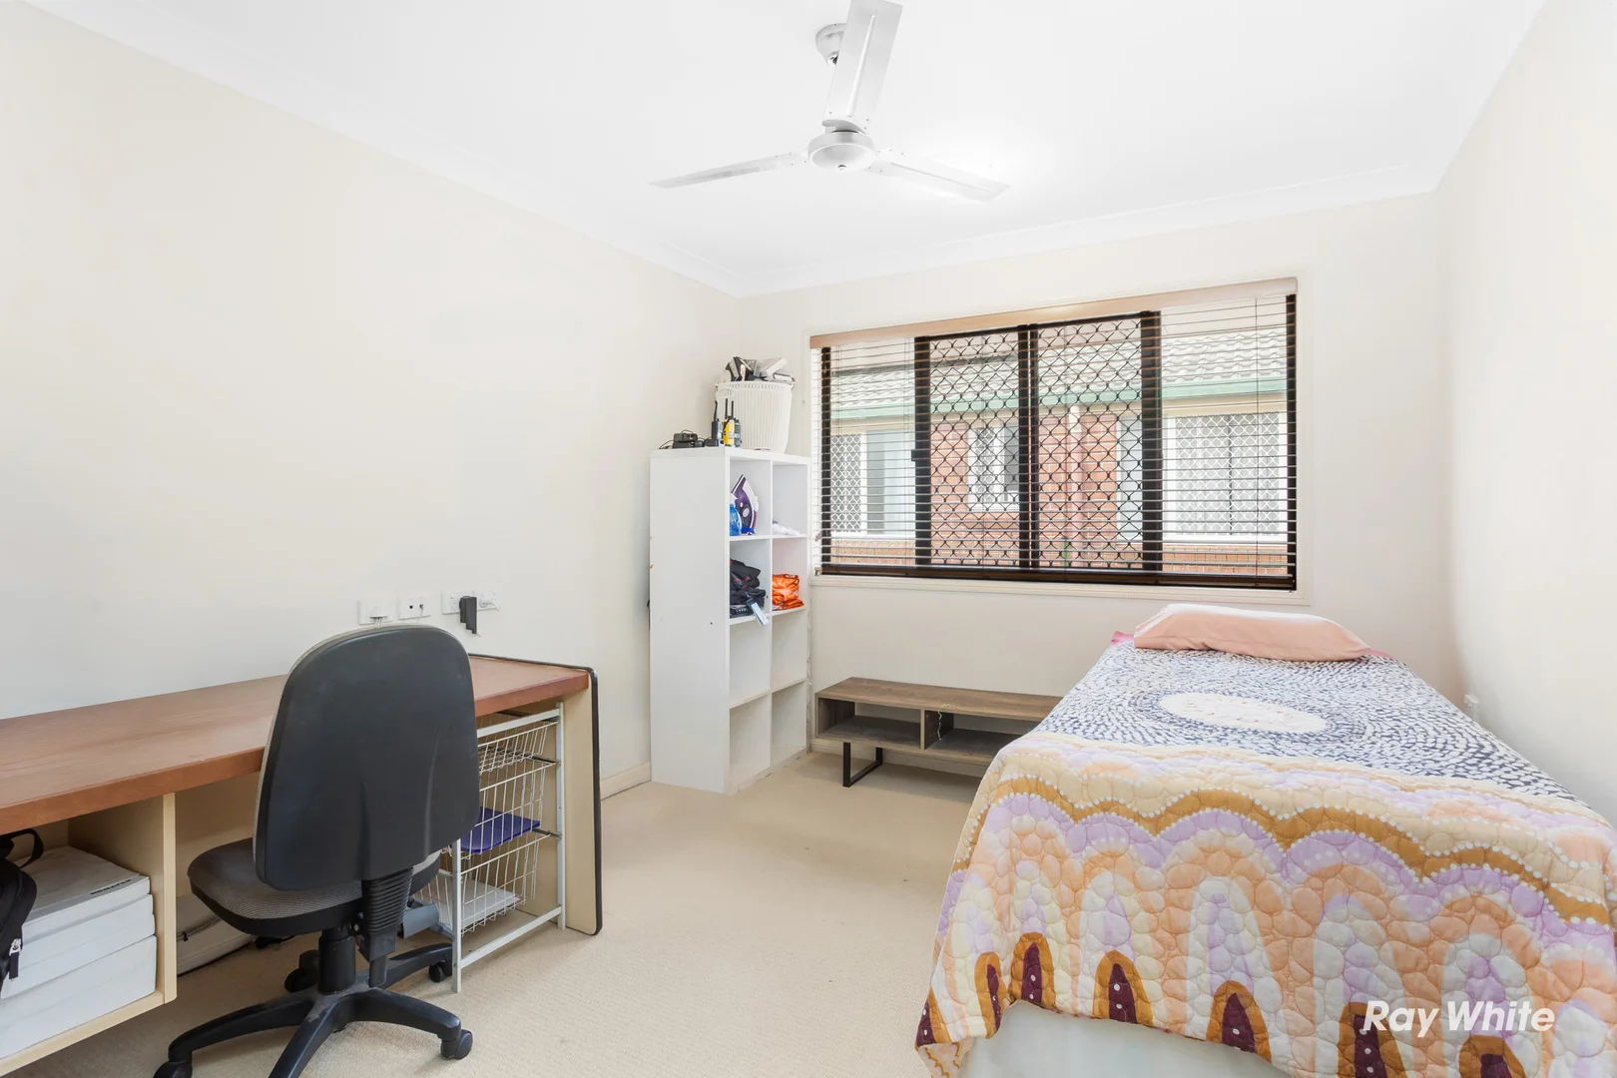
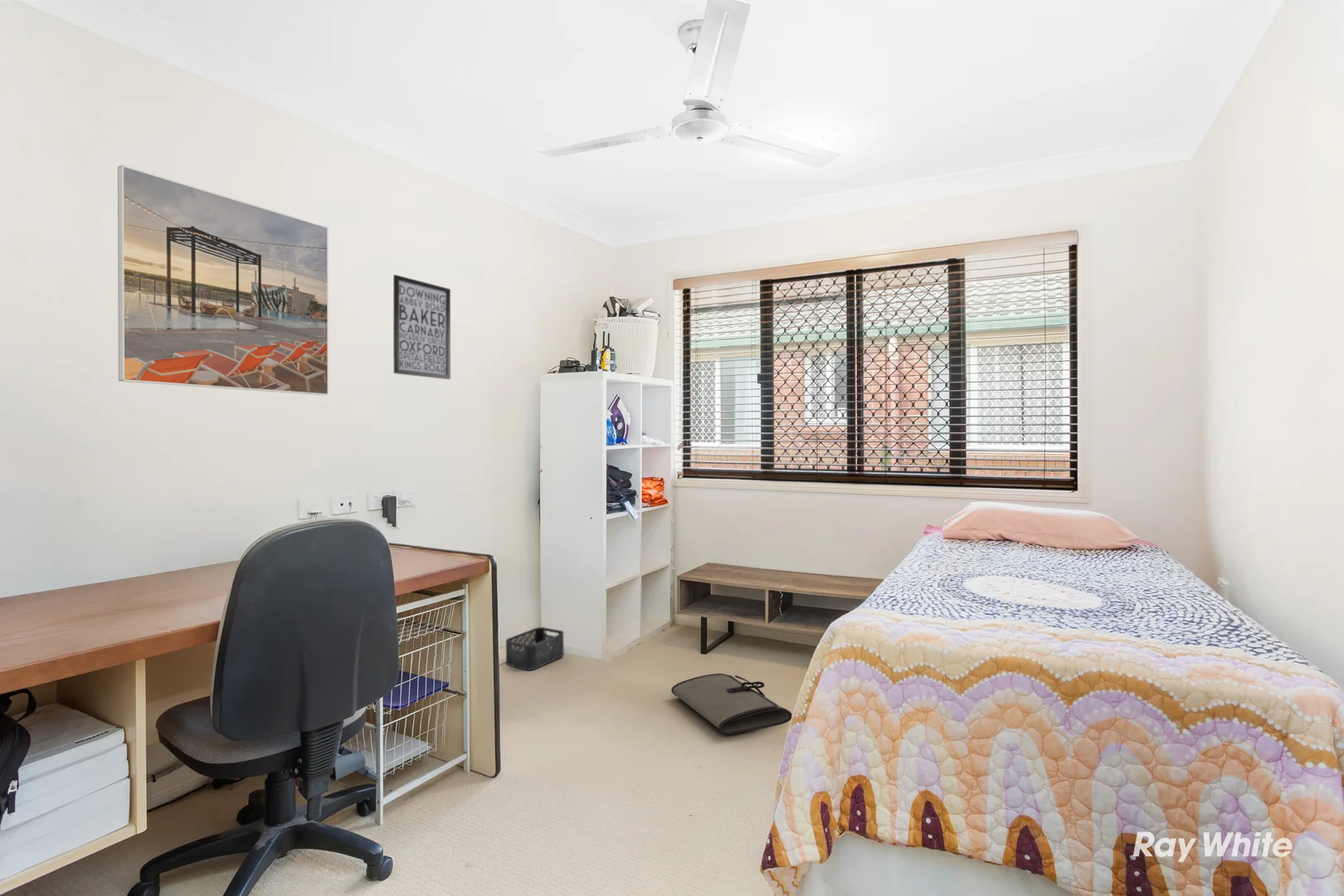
+ tool roll (729, 694)
+ storage bin (535, 647)
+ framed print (236, 295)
+ wall art (423, 329)
